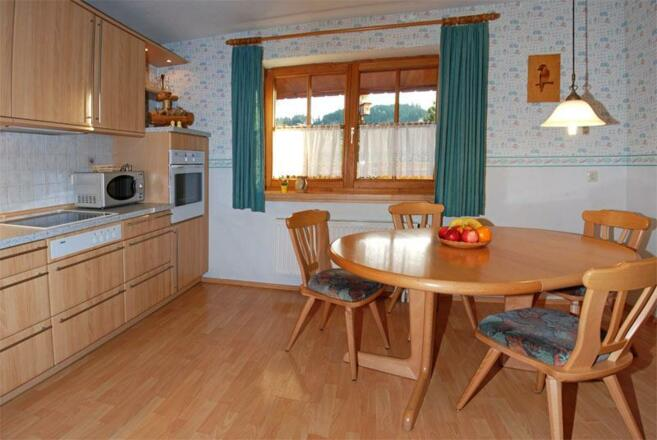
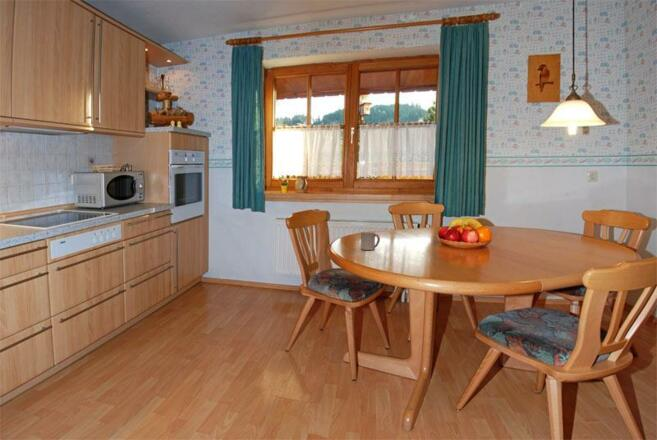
+ cup (370, 241)
